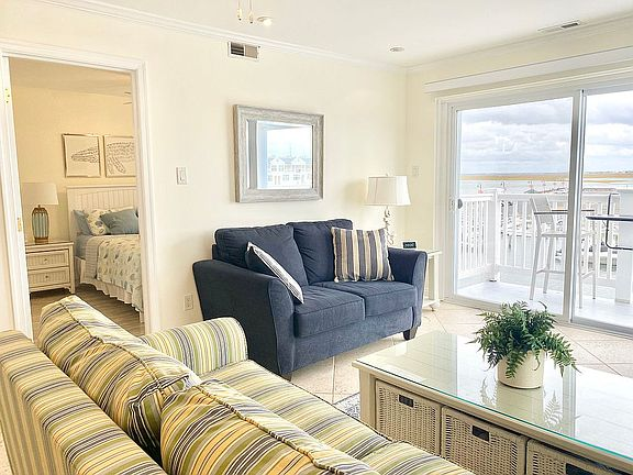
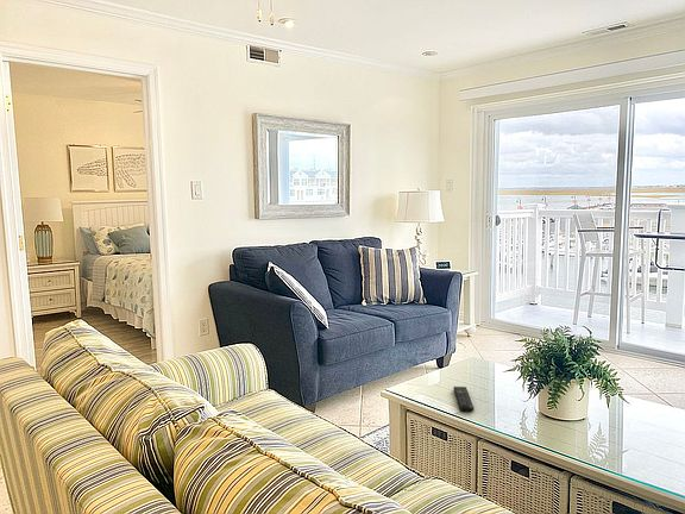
+ remote control (463, 399)
